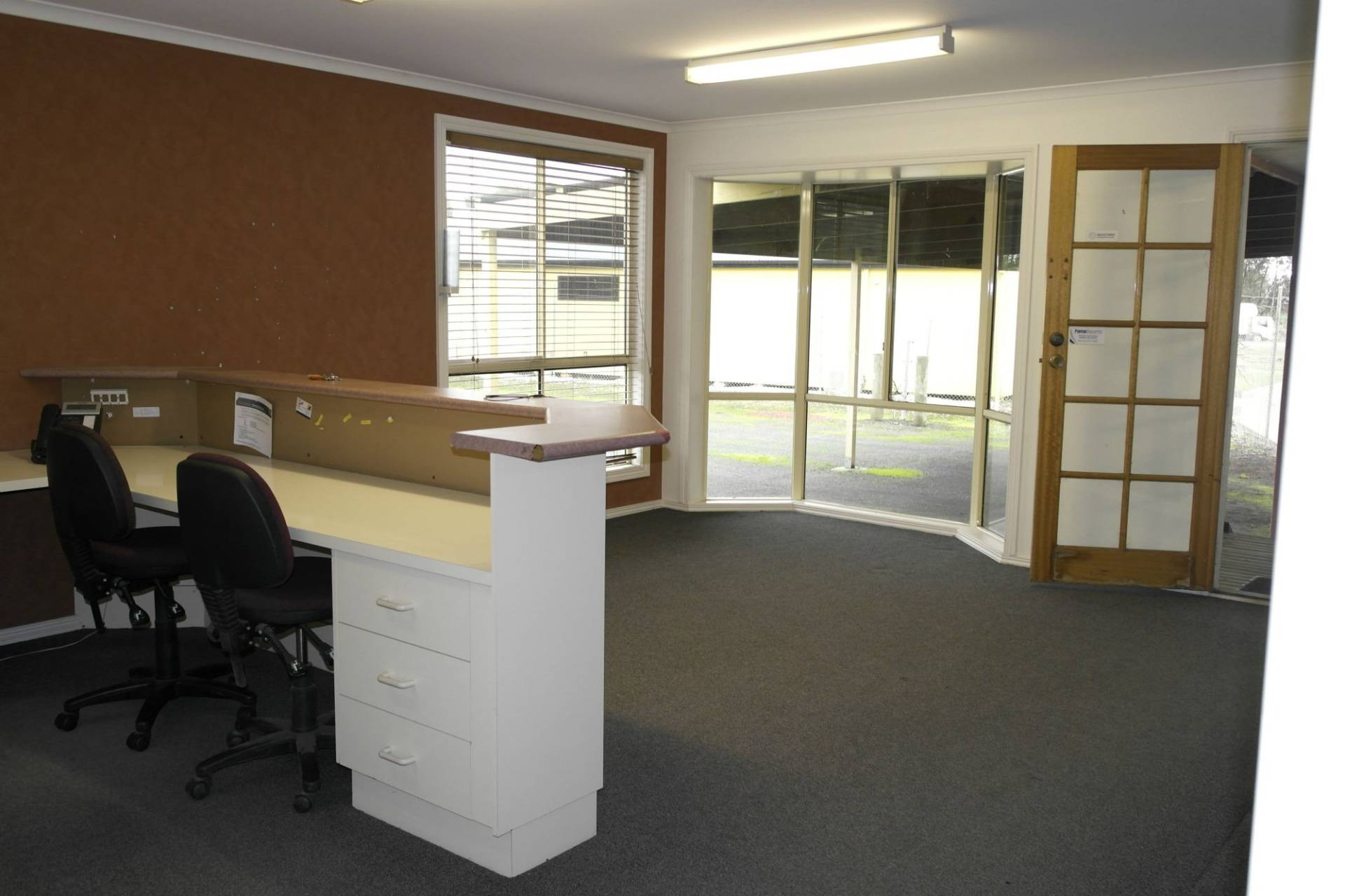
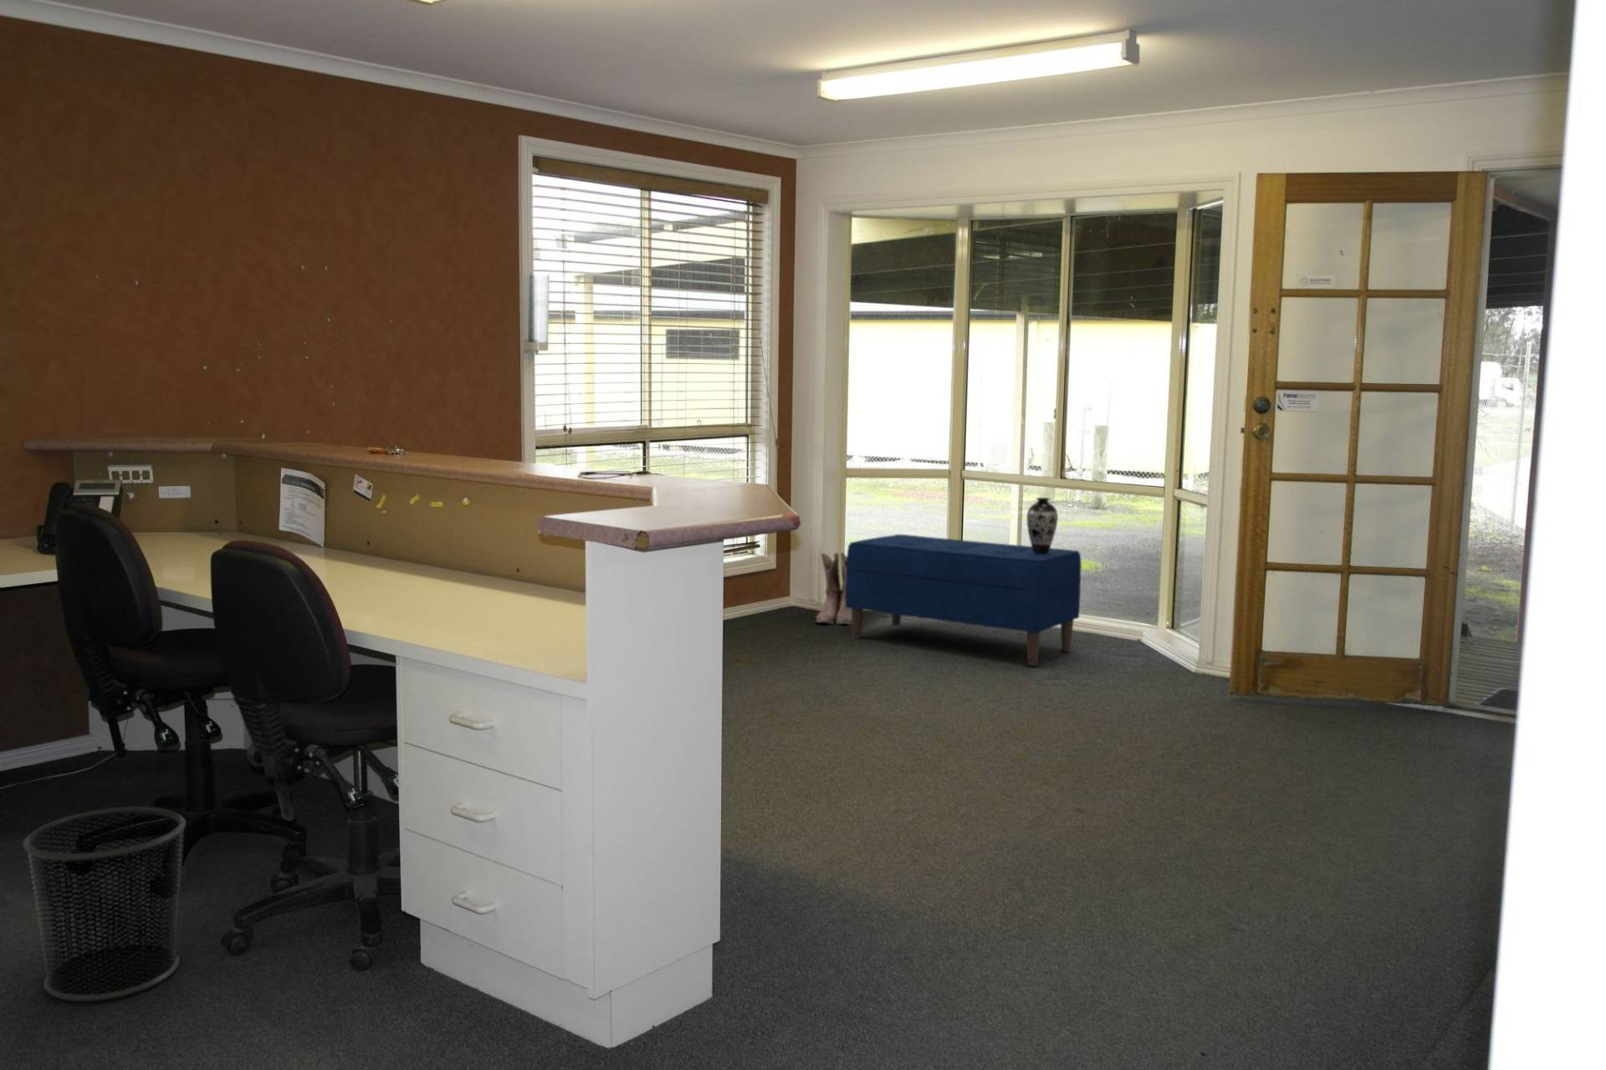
+ boots (838, 586)
+ decorative vase (1041, 525)
+ waste bin (110, 900)
+ bench (961, 595)
